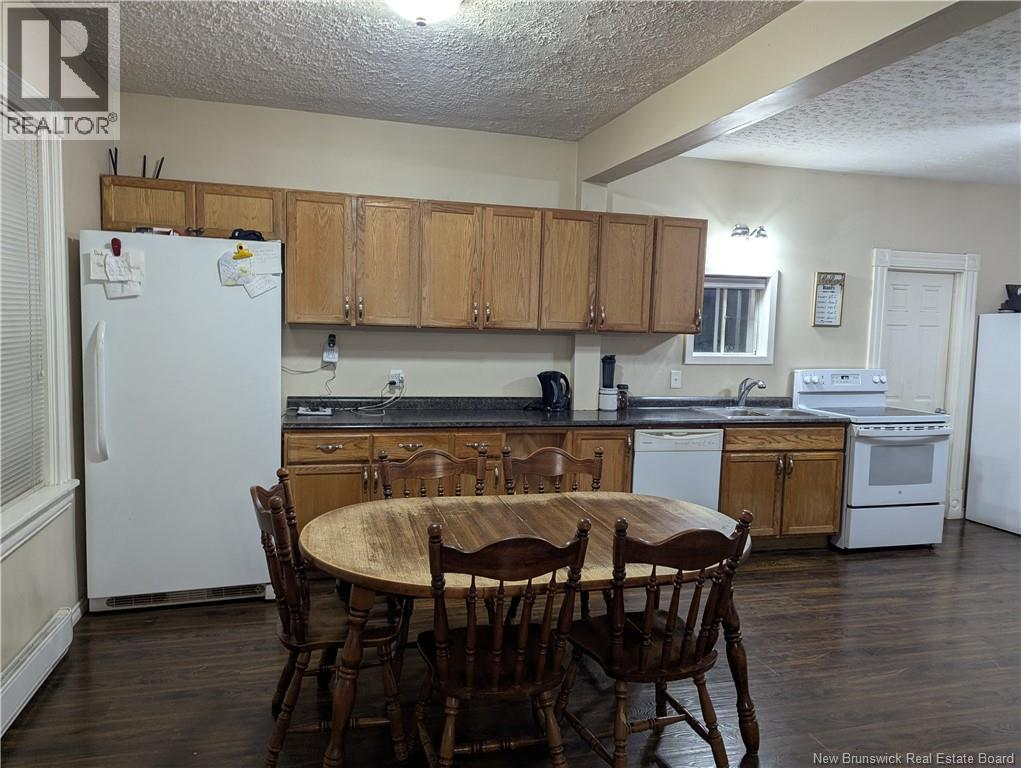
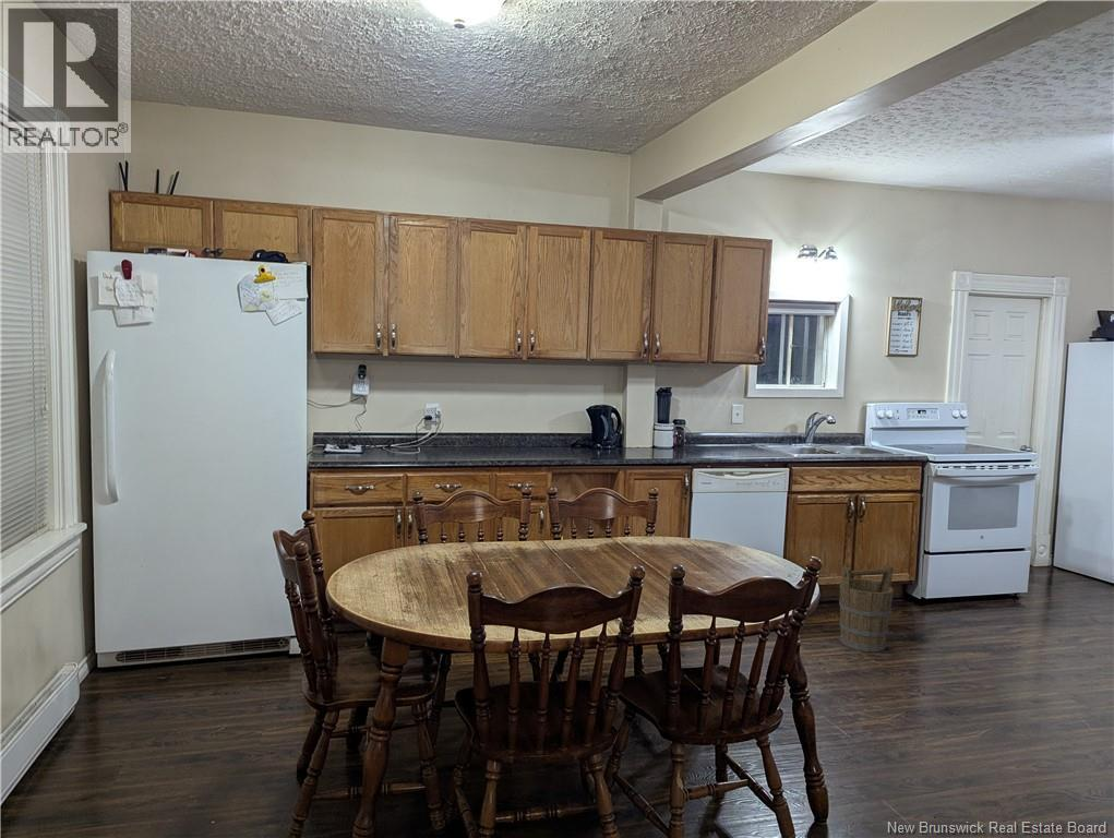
+ bucket (864, 606)
